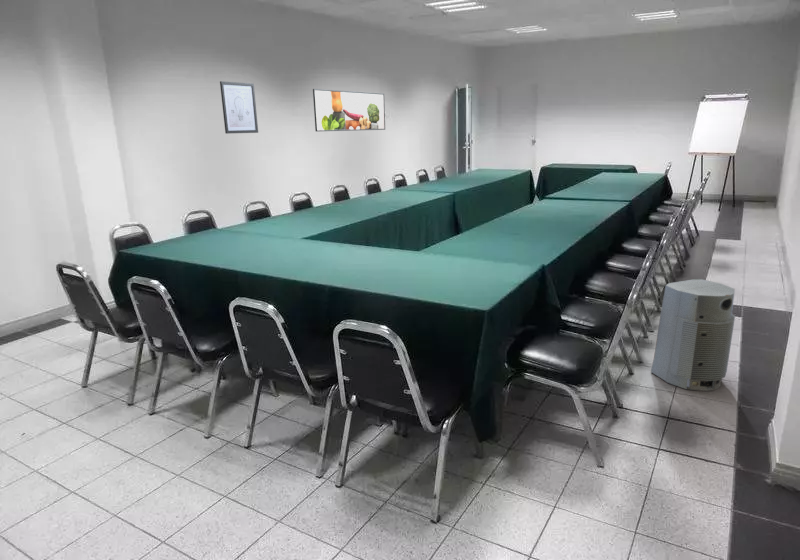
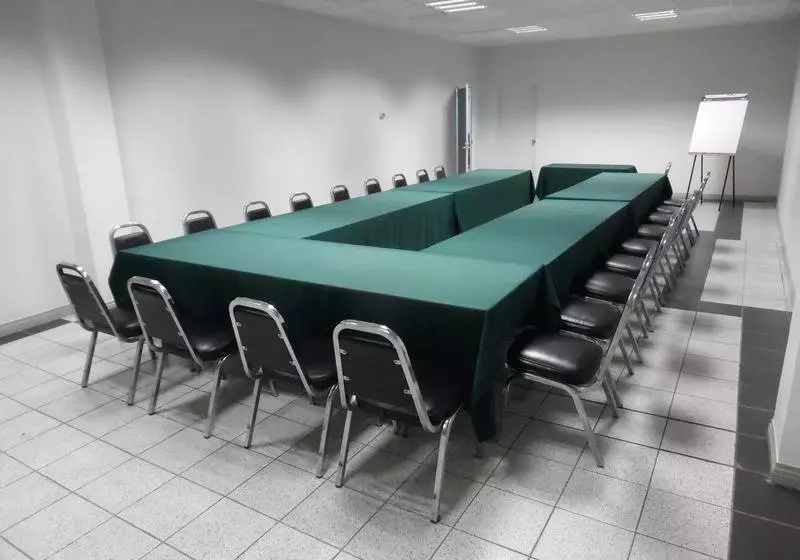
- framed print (352, 111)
- air purifier (695, 333)
- wall art (239, 108)
